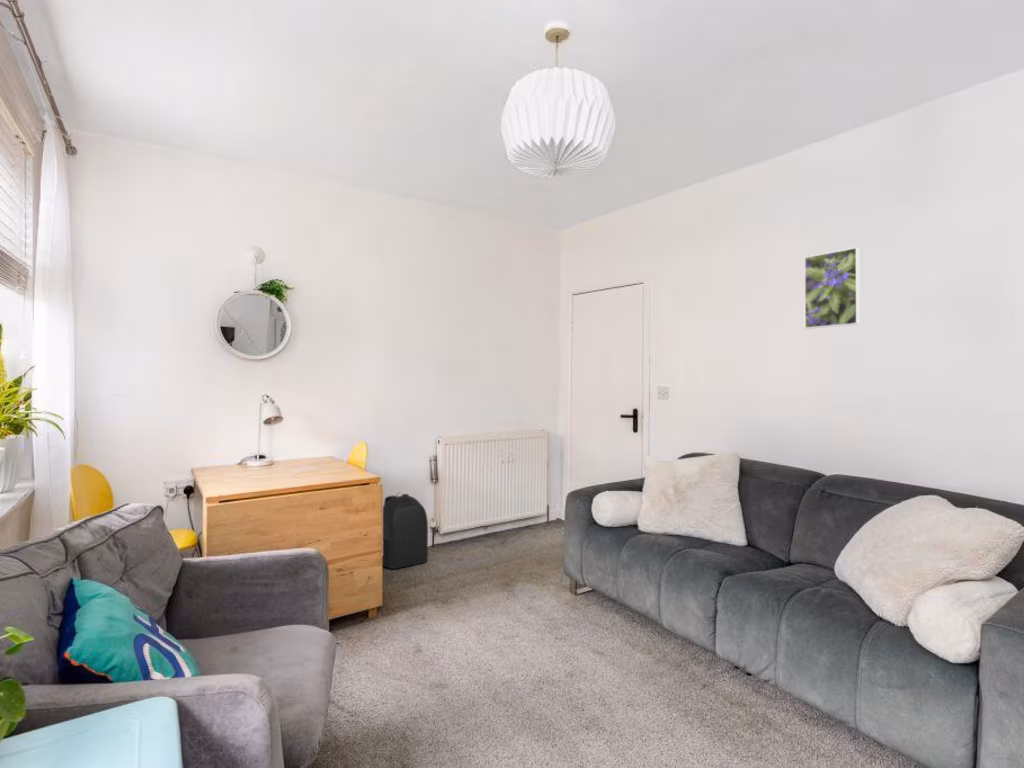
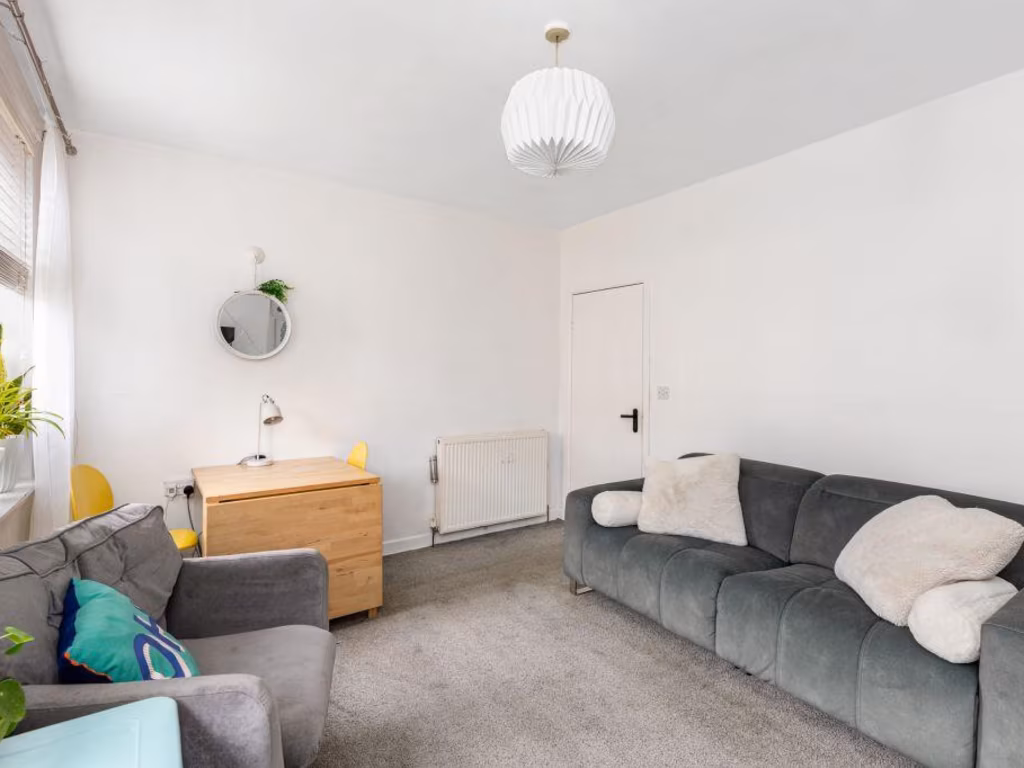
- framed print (831, 289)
- backpack (401, 526)
